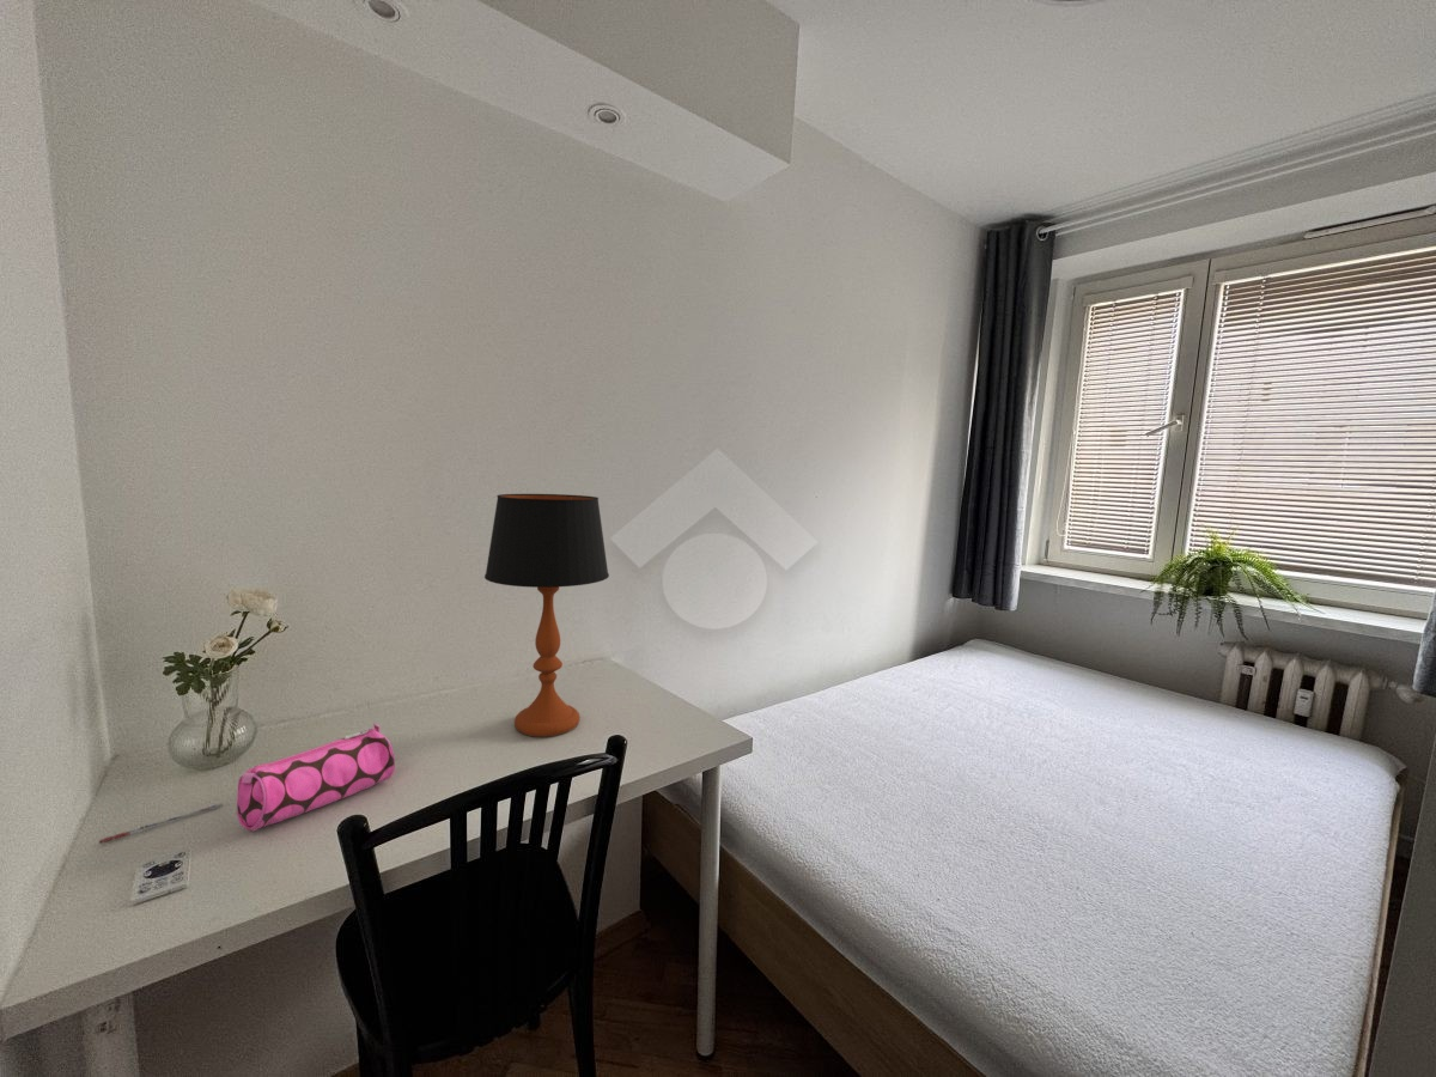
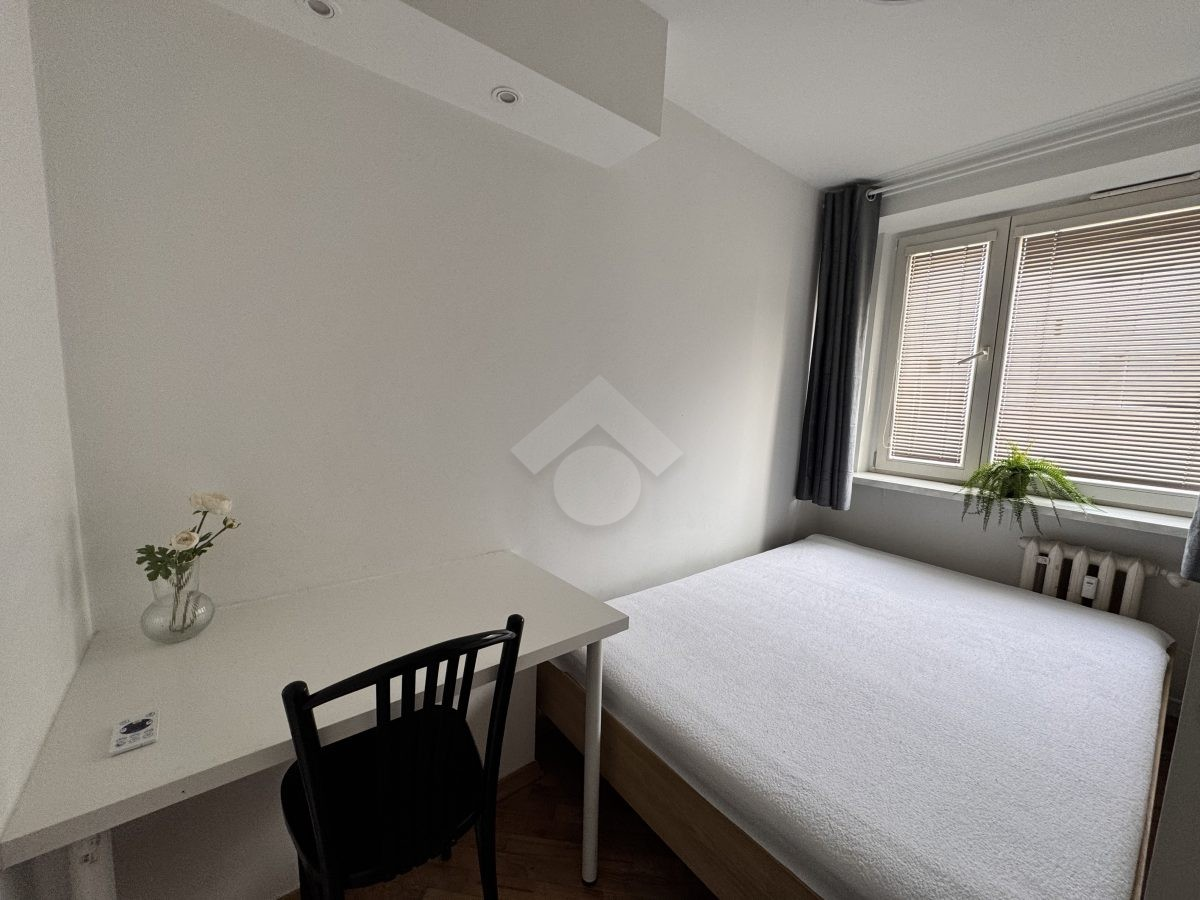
- pencil case (318, 773)
- table lamp (548, 611)
- pen (164, 821)
